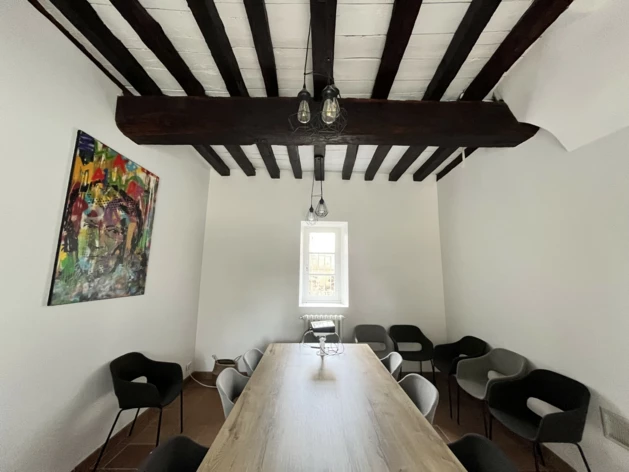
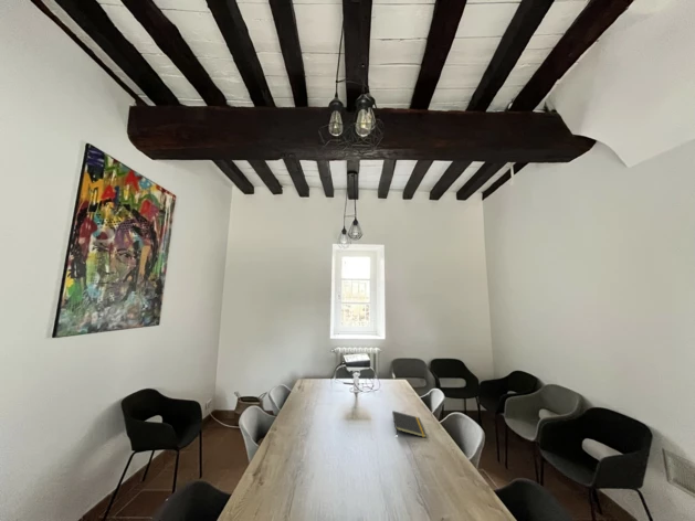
+ notepad (408, 423)
